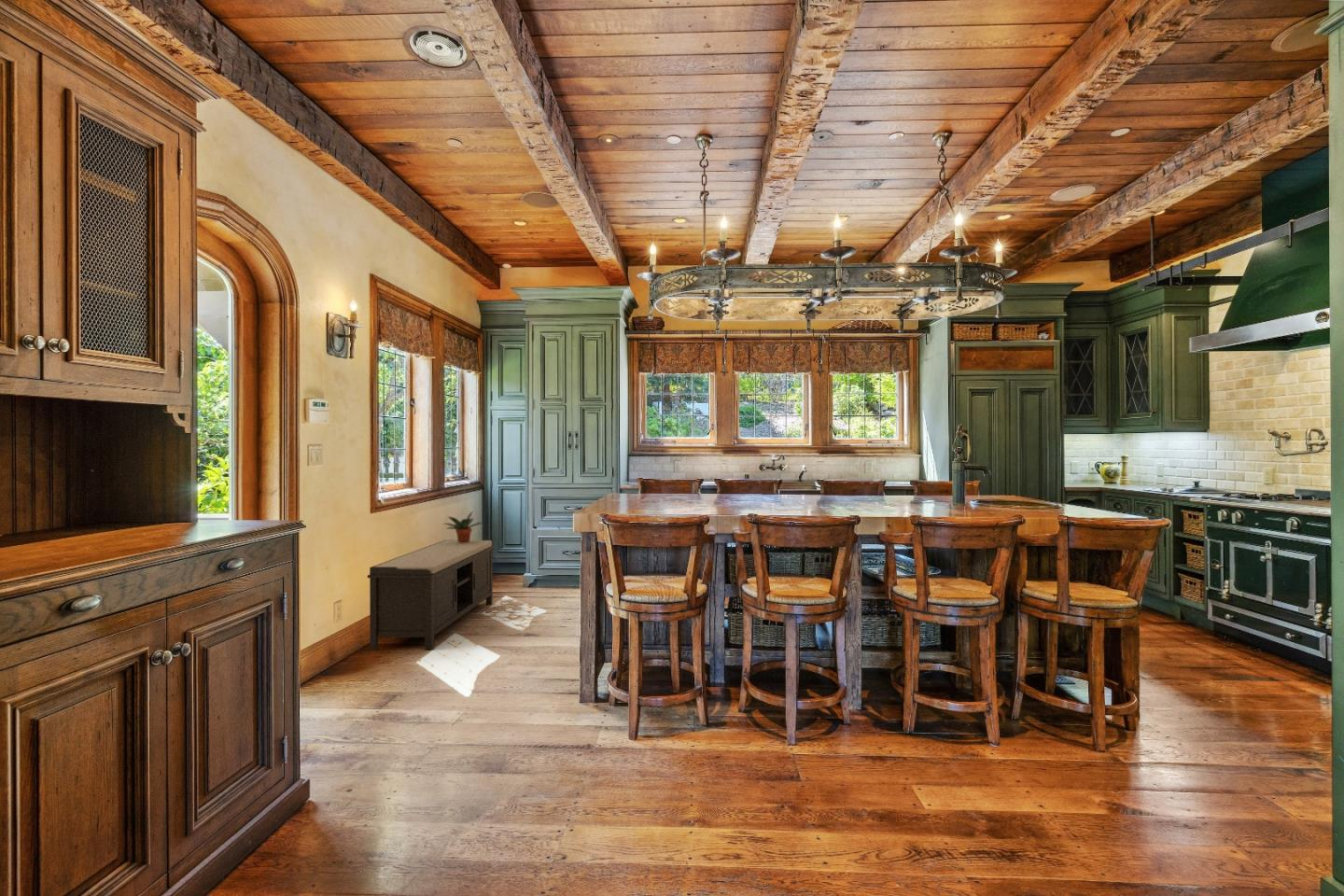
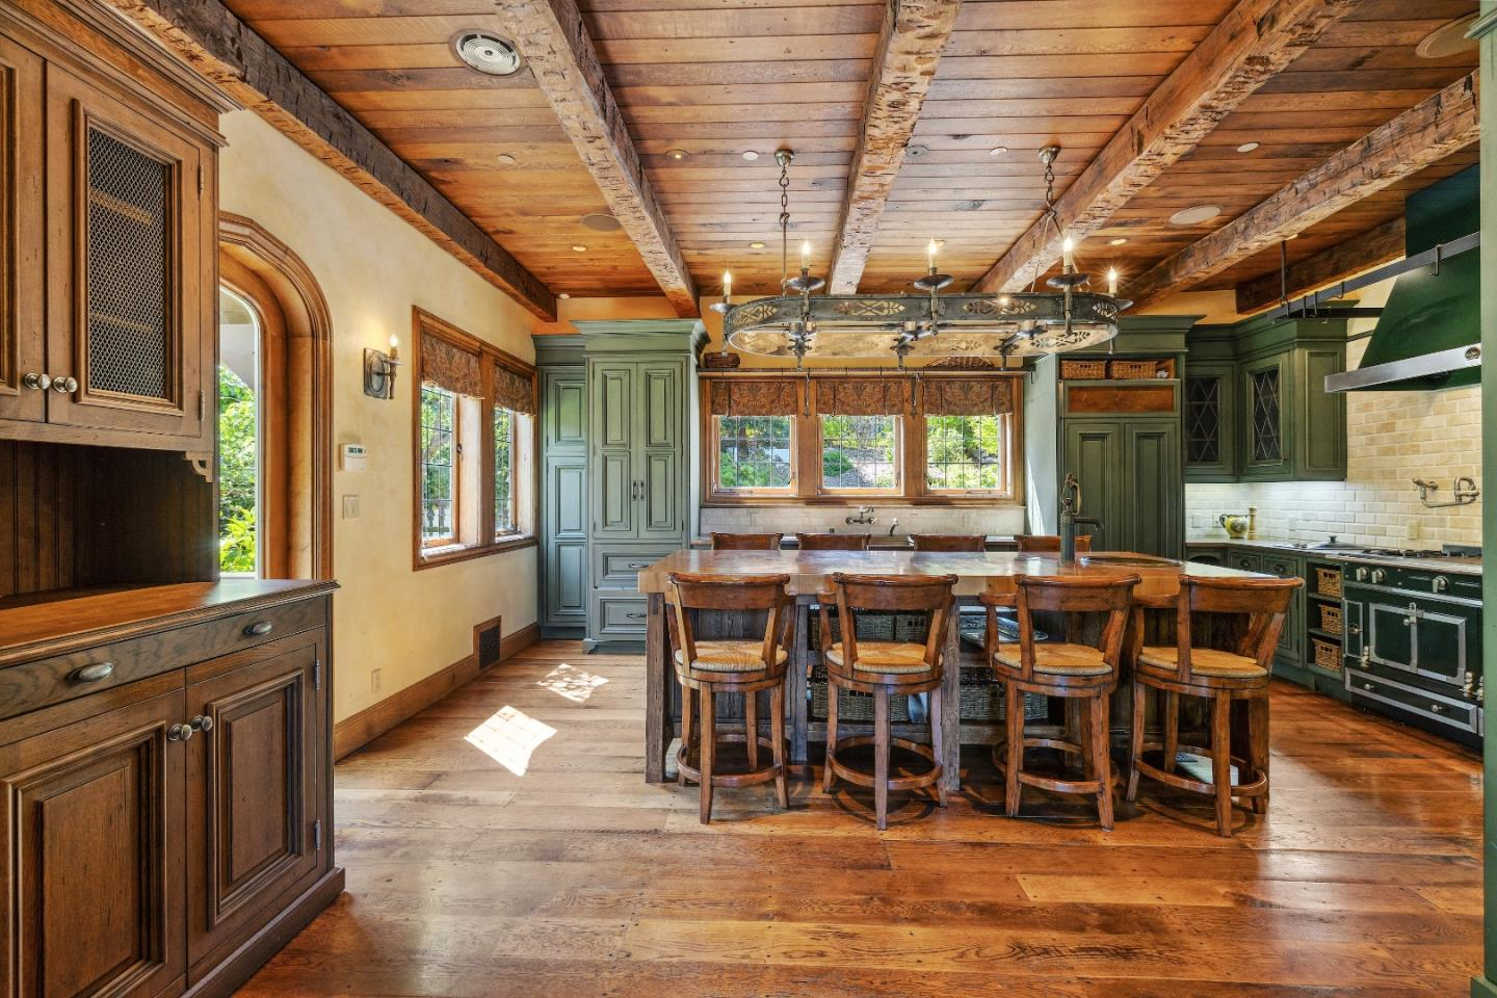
- potted plant (463, 526)
- bench (439, 587)
